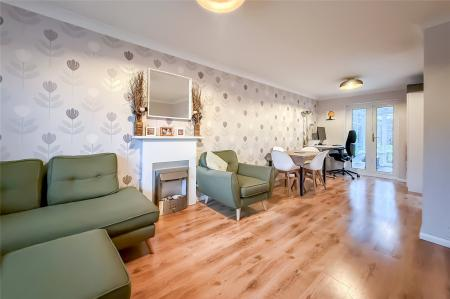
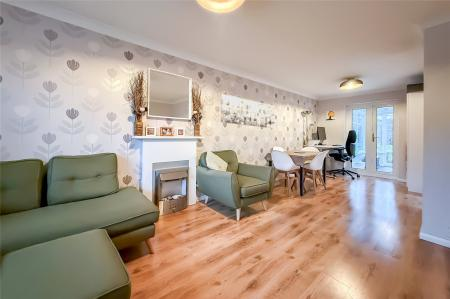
+ wall art (250, 113)
